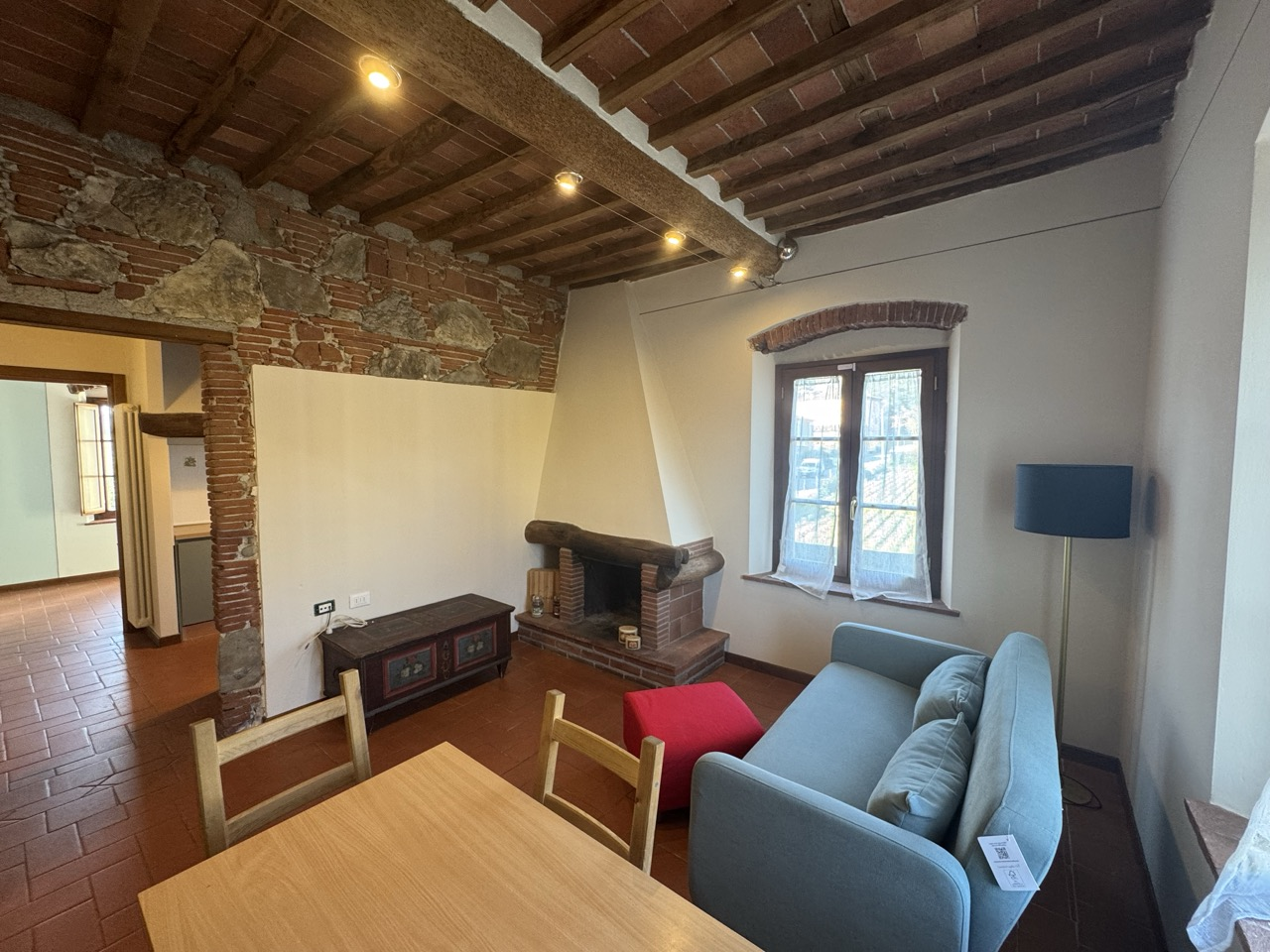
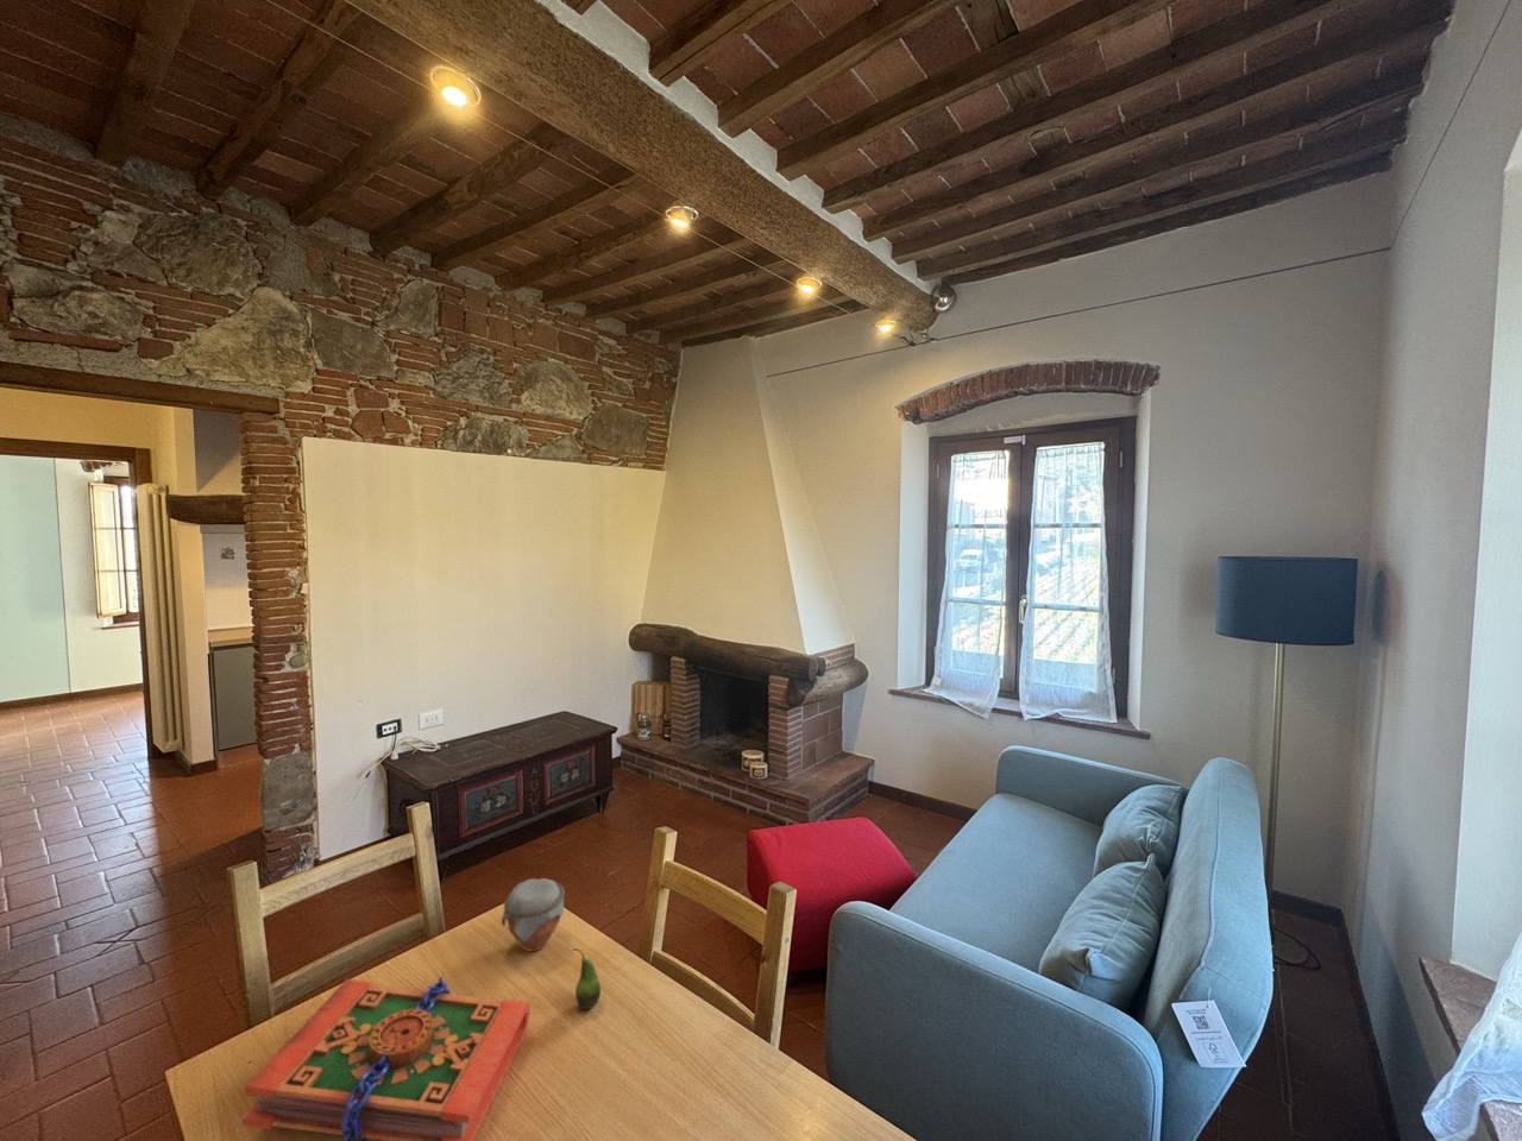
+ jar (533, 916)
+ book (400, 1055)
+ fruit (587, 976)
